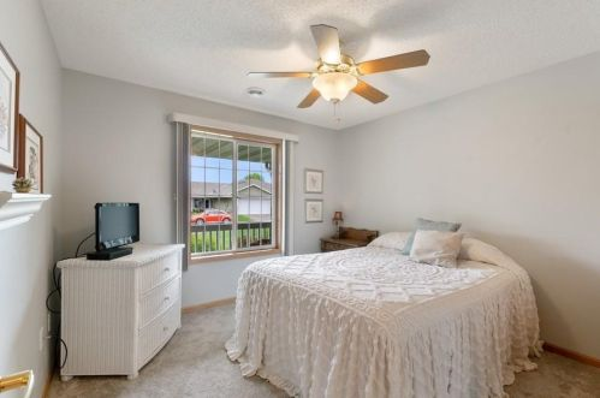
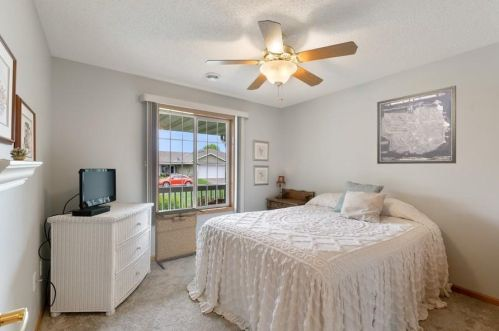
+ laundry hamper (180, 235)
+ wall art (412, 129)
